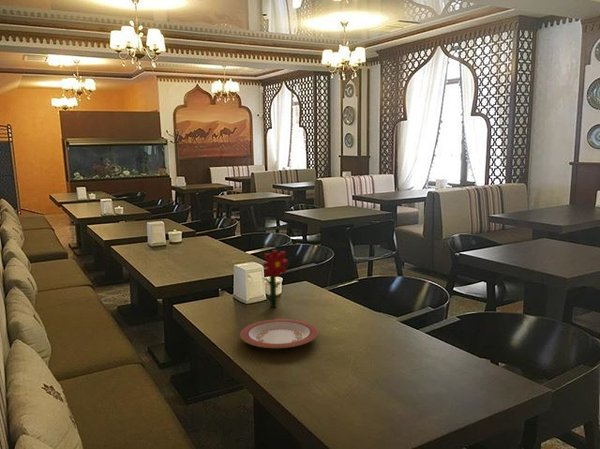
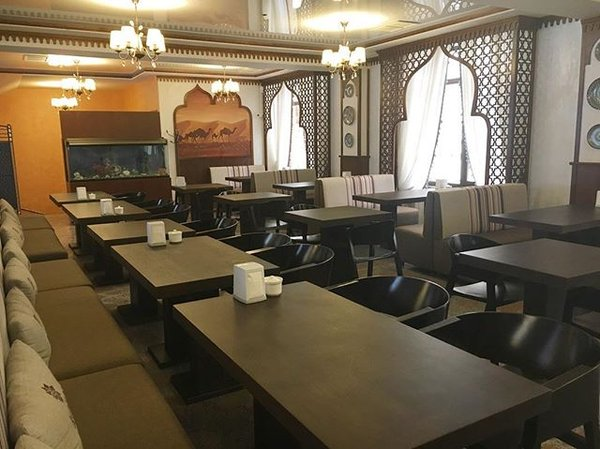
- flower (274, 279)
- plate (279, 335)
